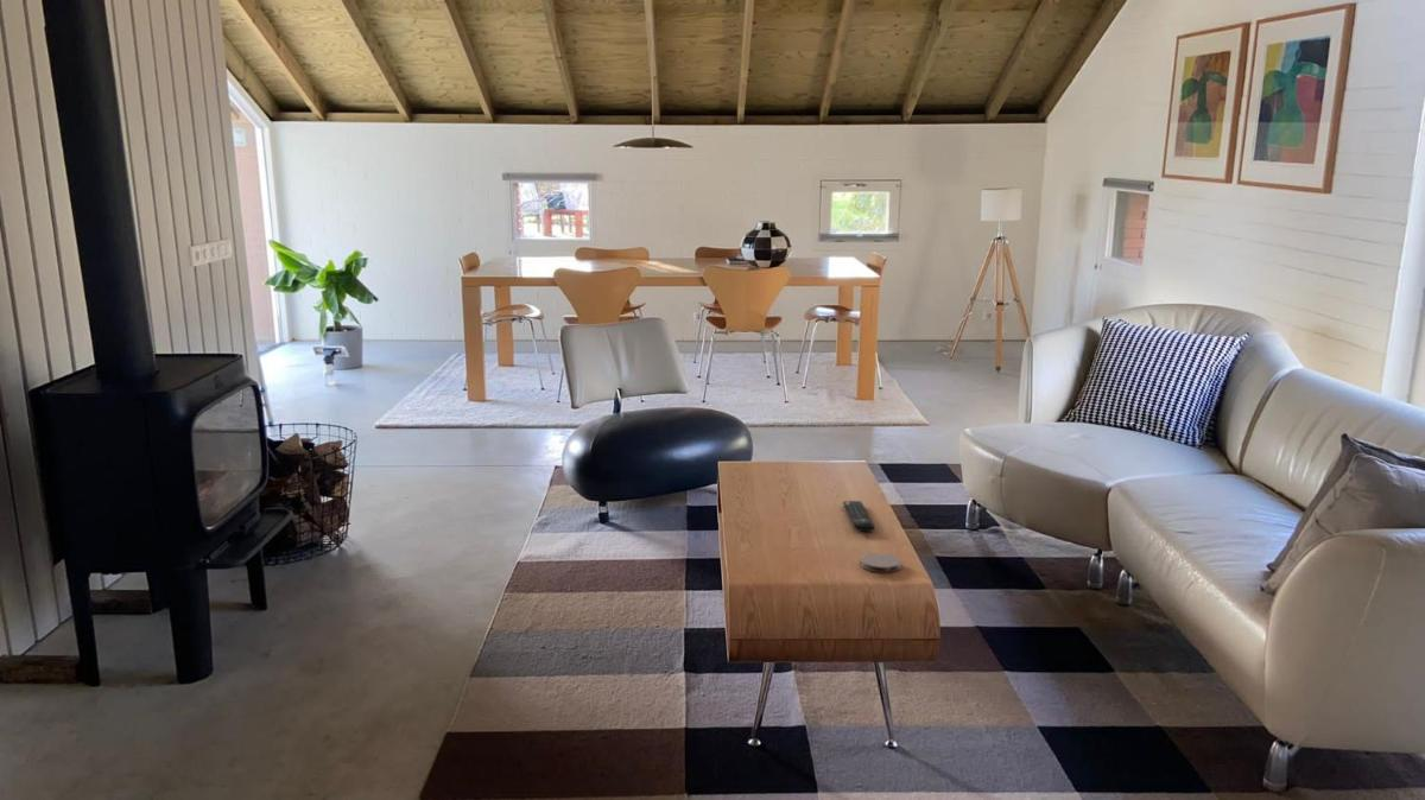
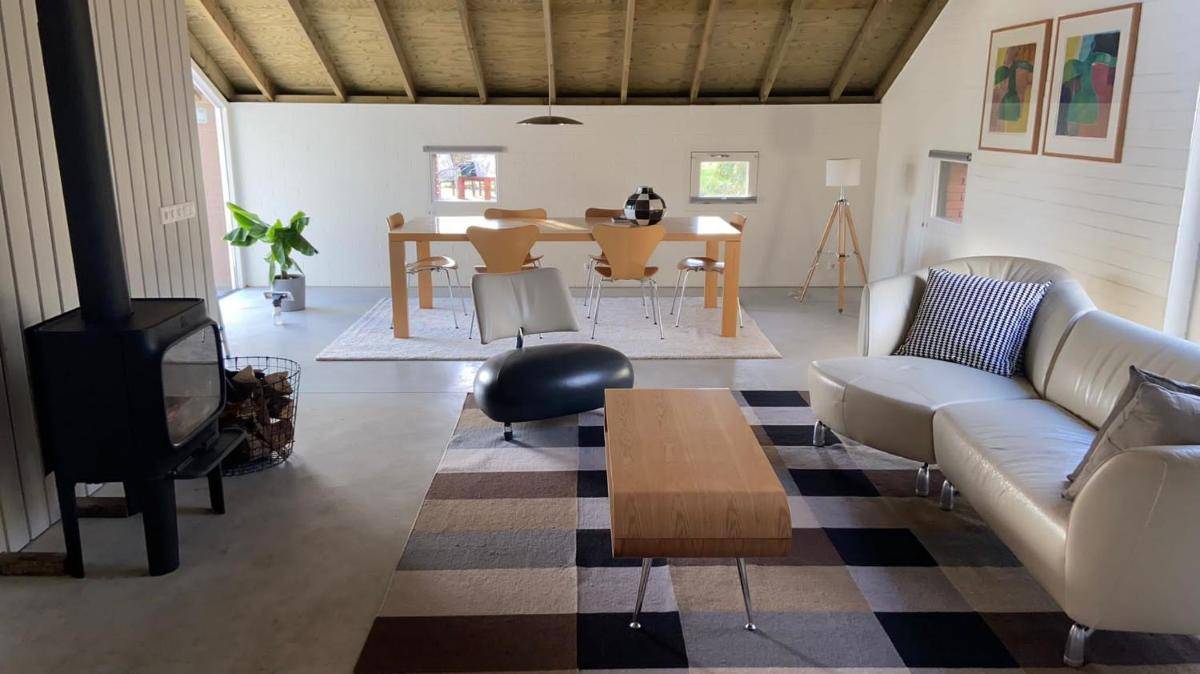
- remote control (857, 515)
- coaster (880, 563)
